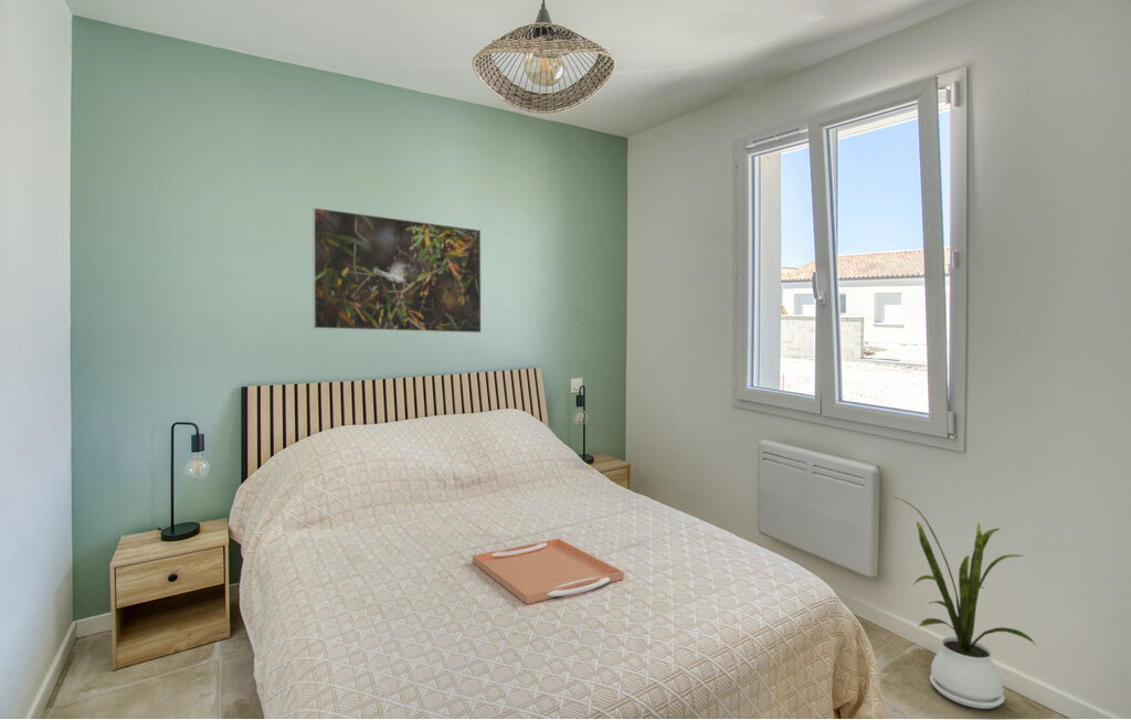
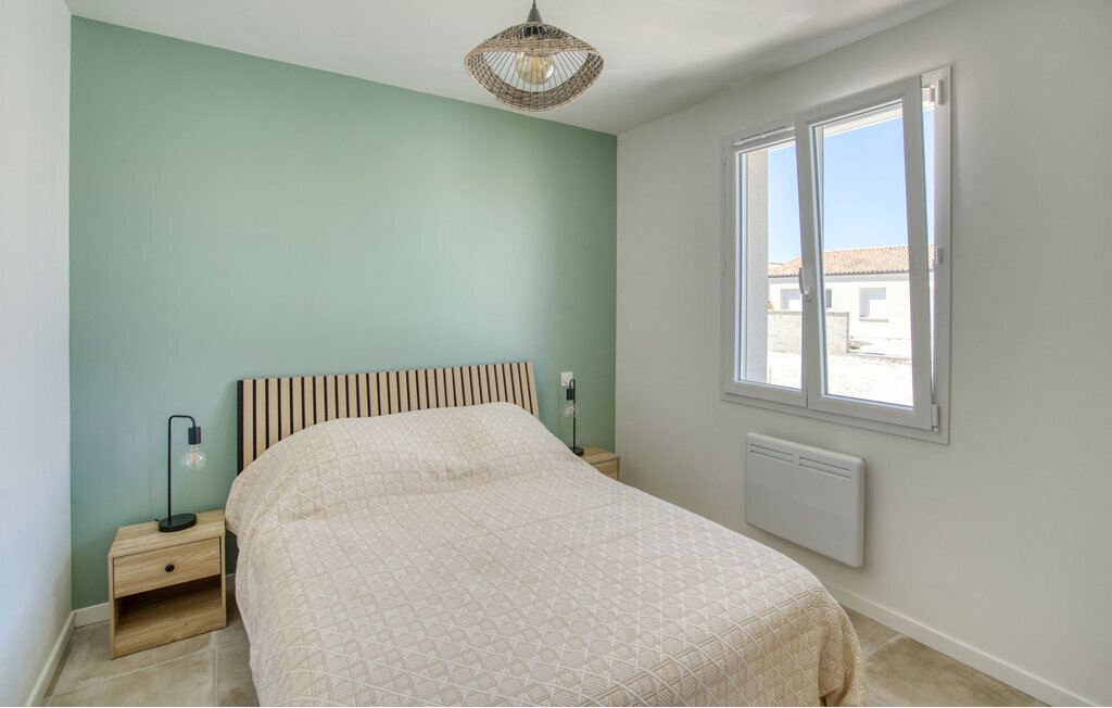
- house plant (956, 597)
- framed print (403, 275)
- serving tray (545, 567)
